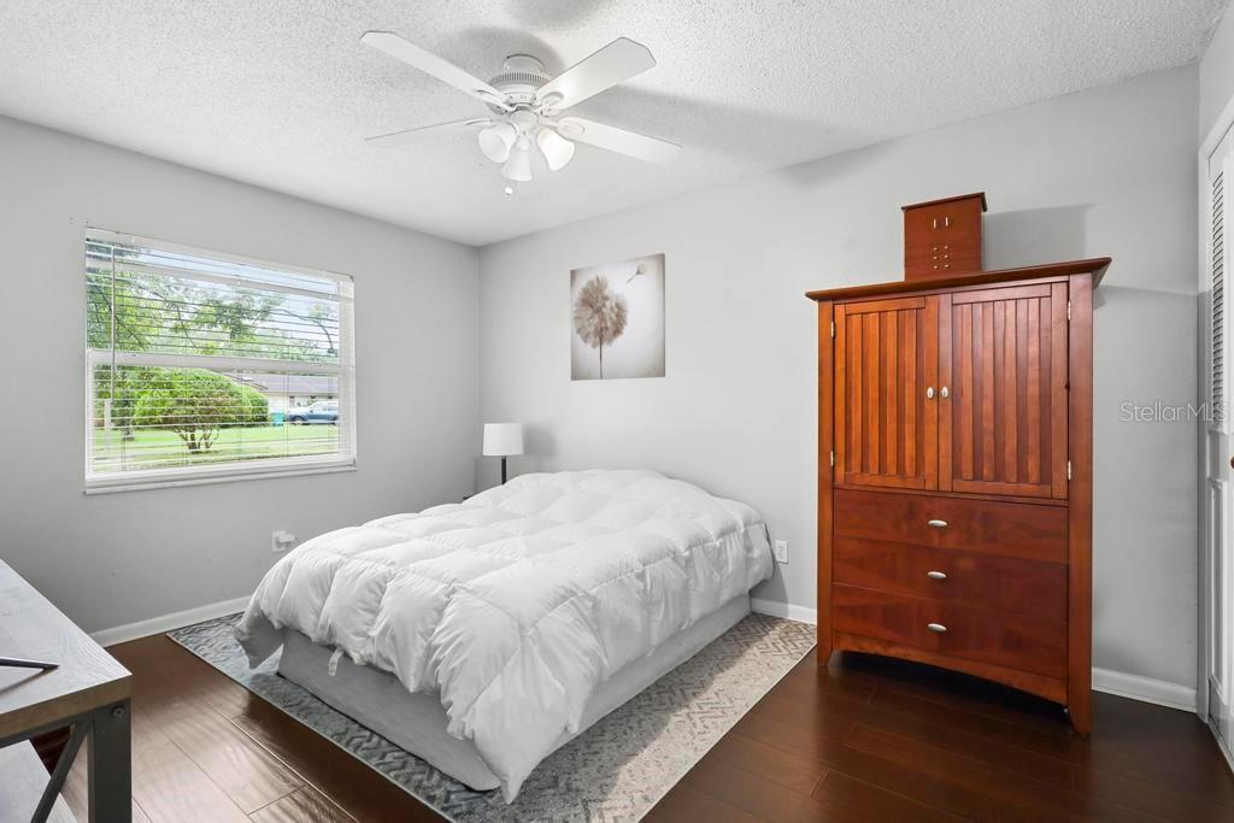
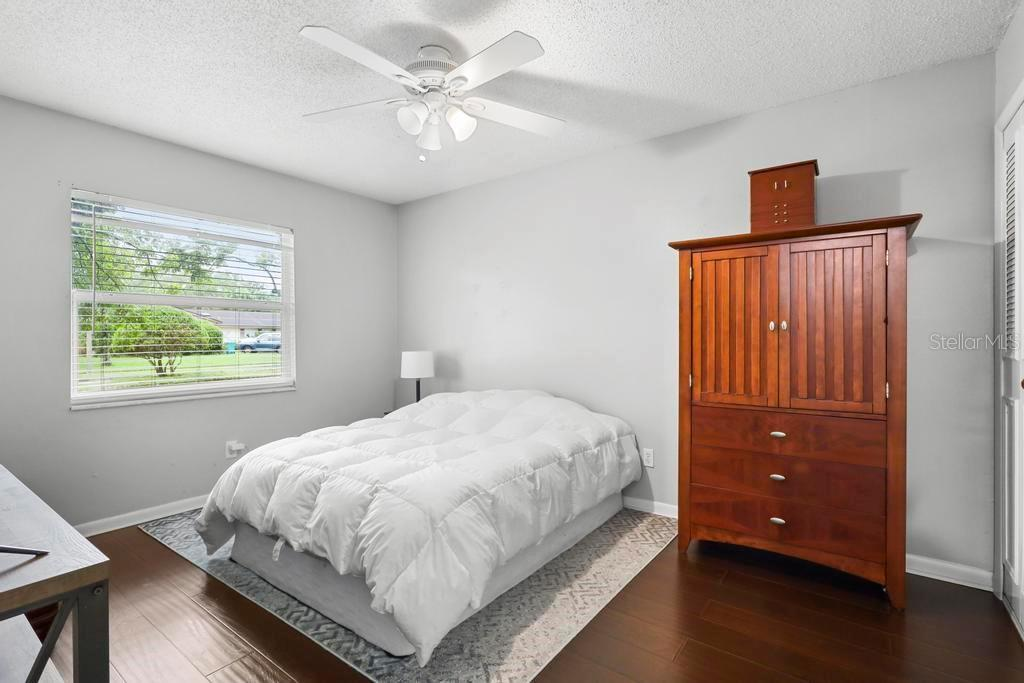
- wall art (615, 321)
